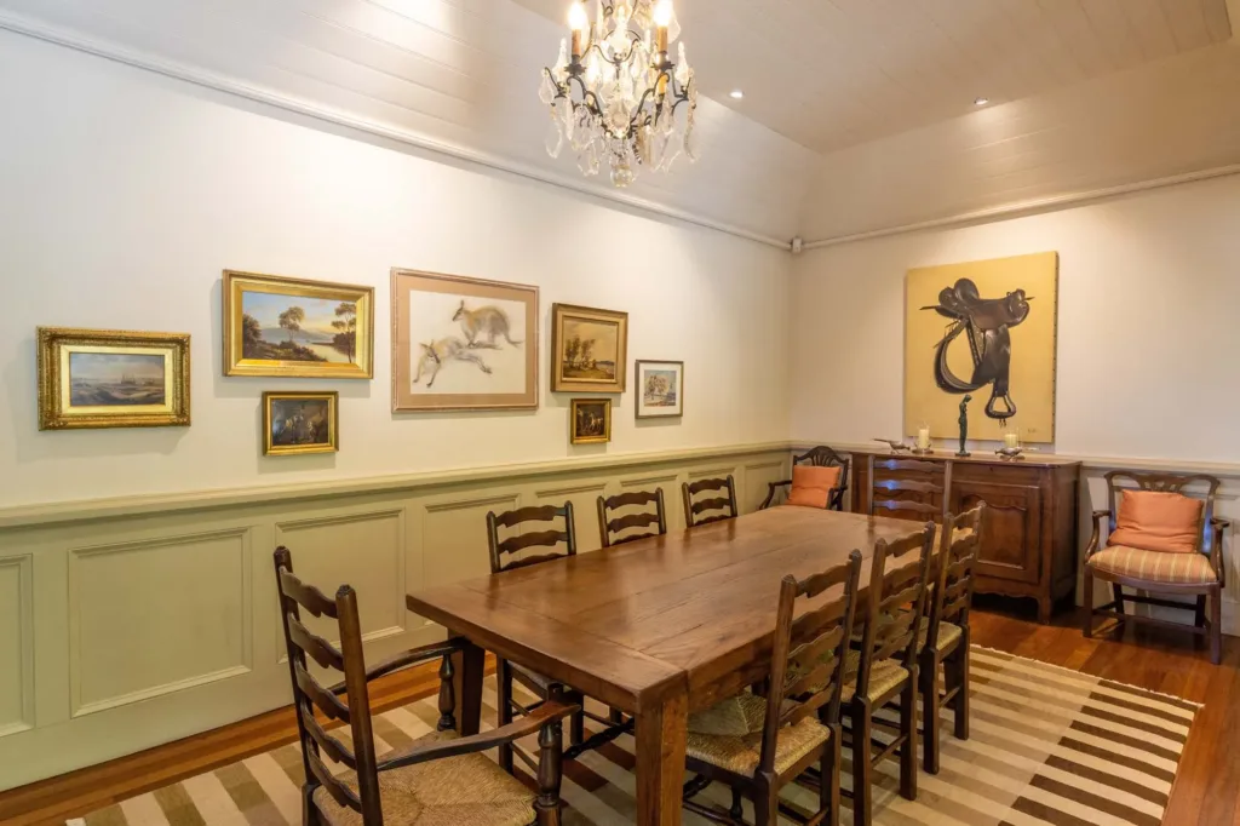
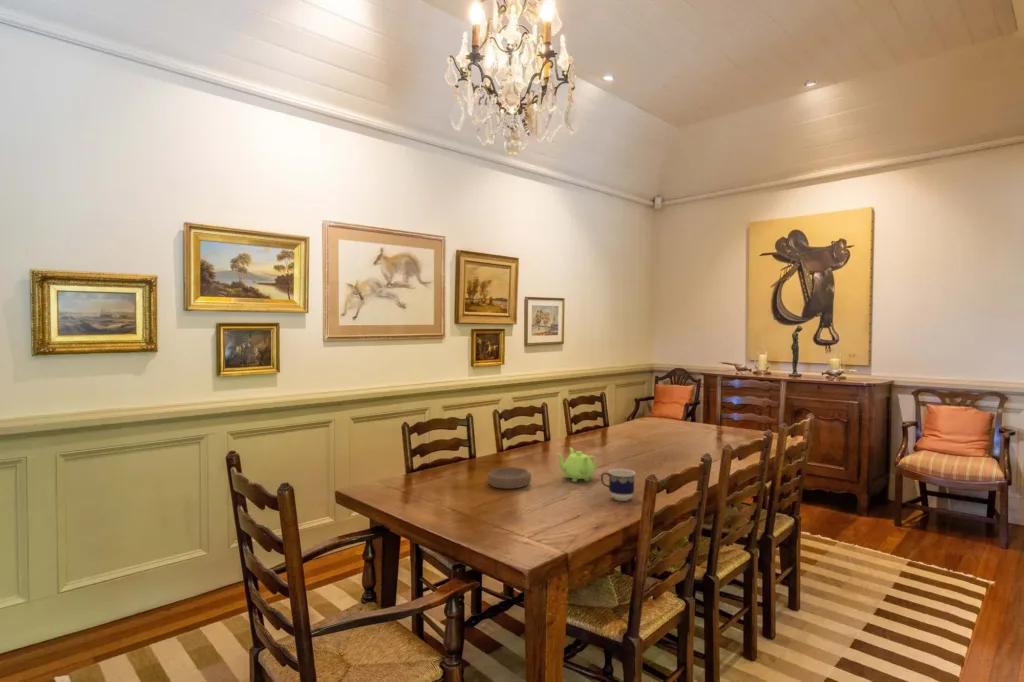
+ teapot (576, 465)
+ cup (617, 484)
+ bowl (509, 478)
